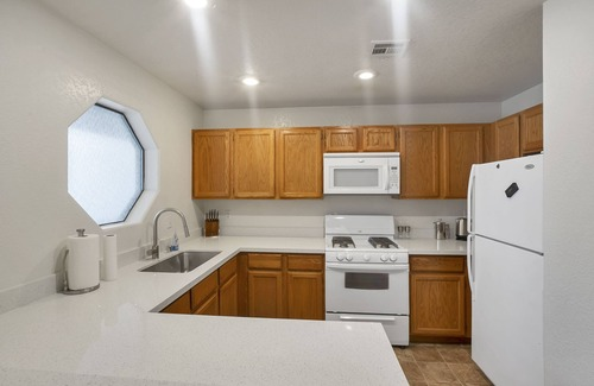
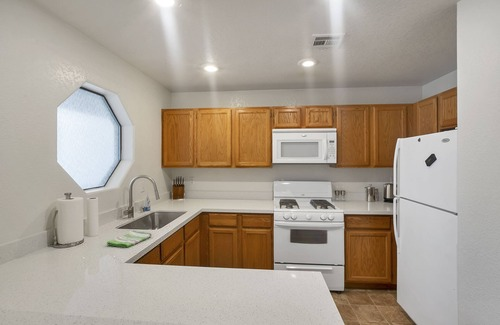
+ dish towel (130, 238)
